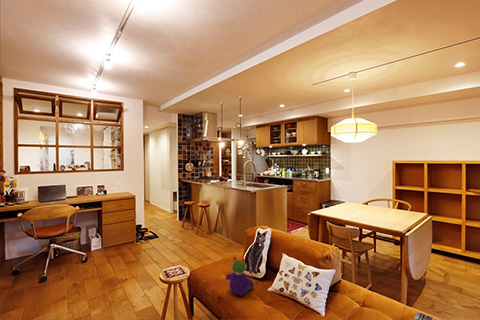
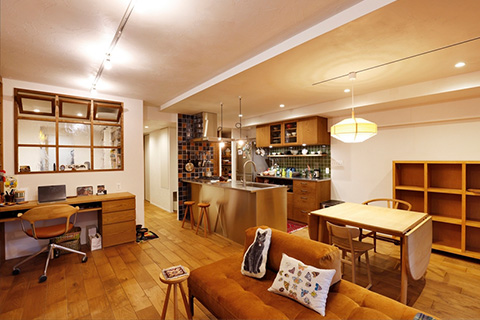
- stuffed toy (241, 273)
